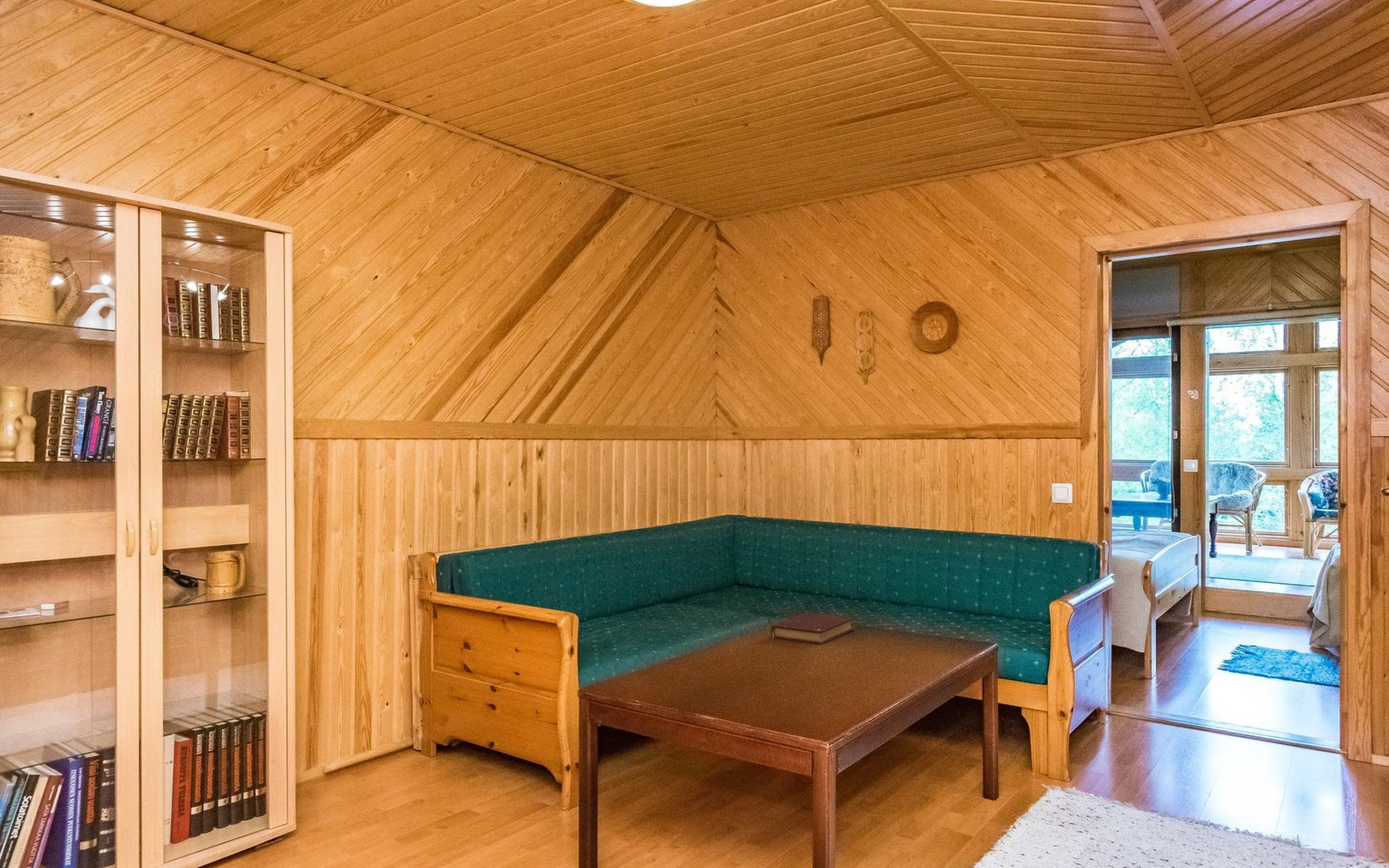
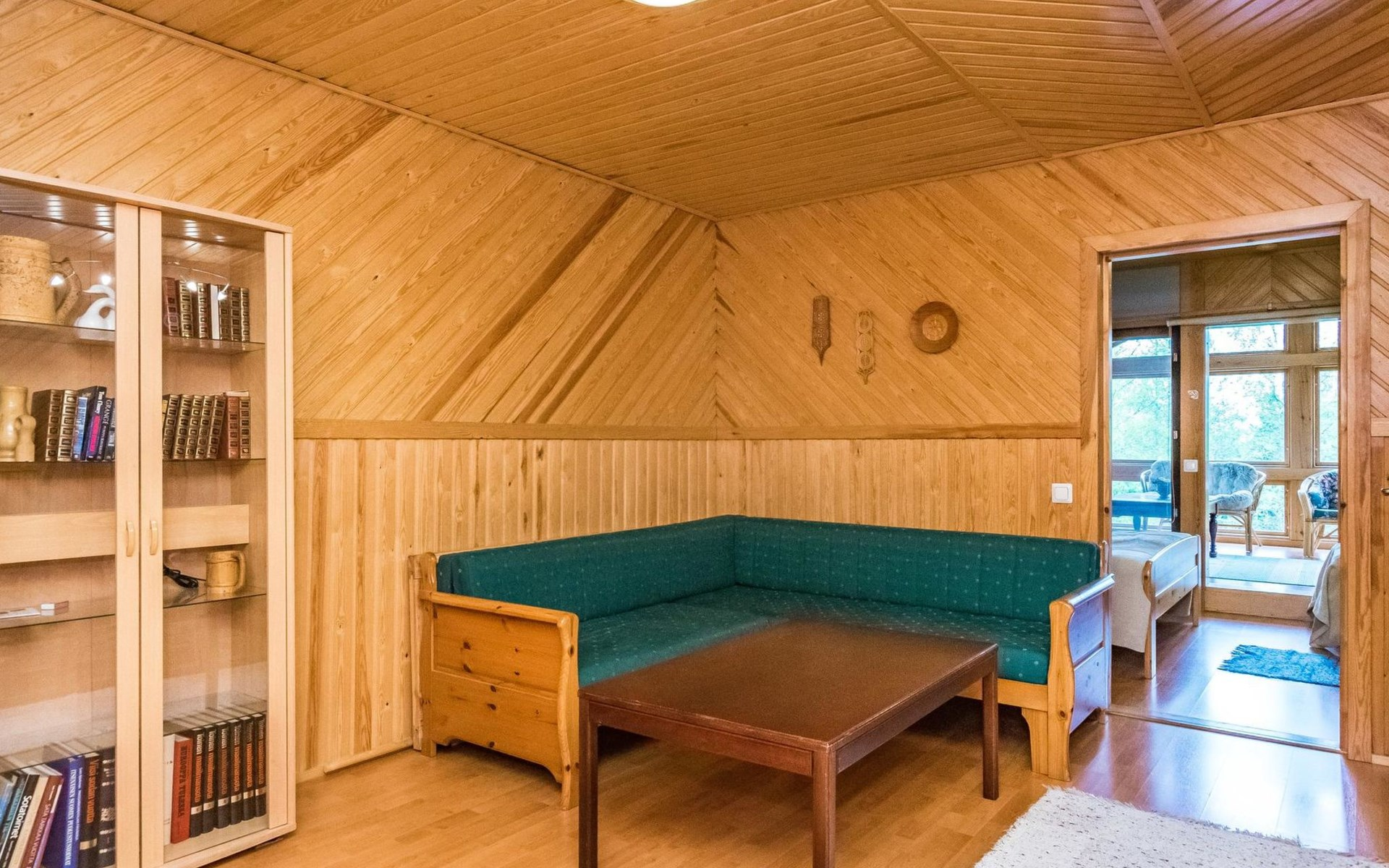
- book (813, 627)
